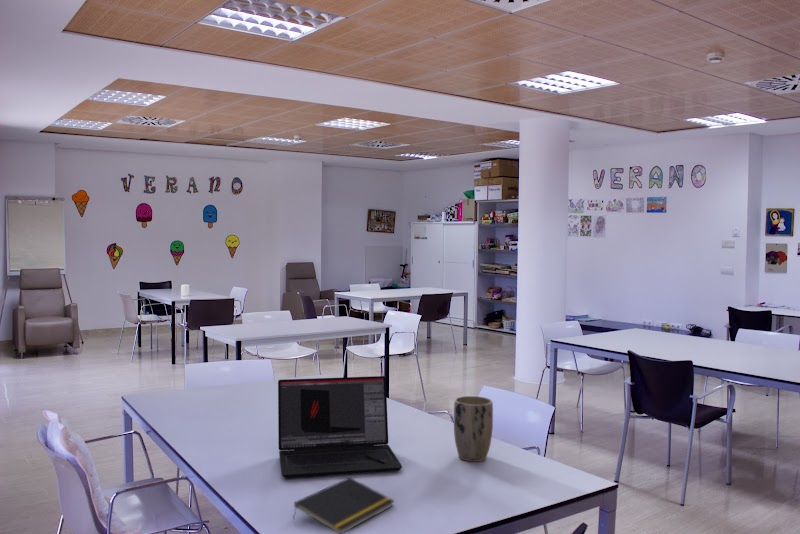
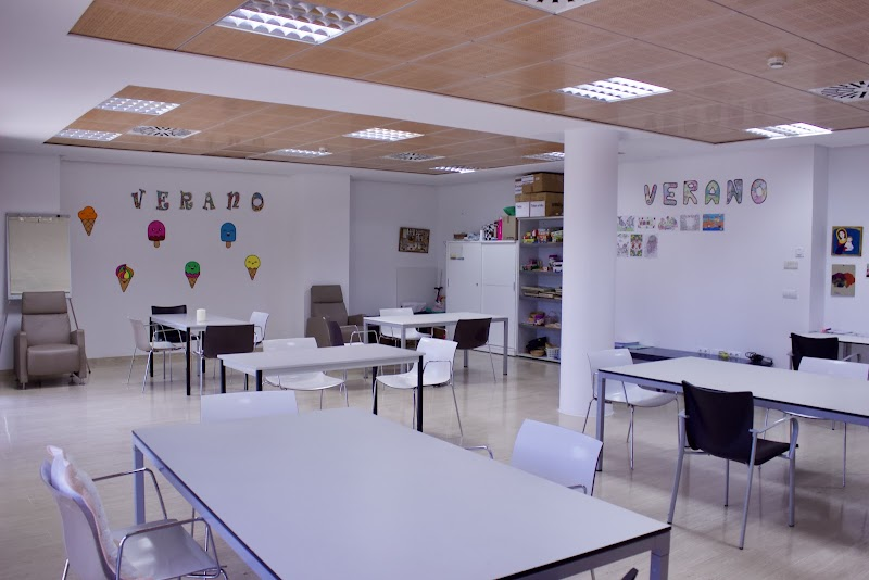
- plant pot (472, 428)
- laptop (337, 423)
- notepad (345, 503)
